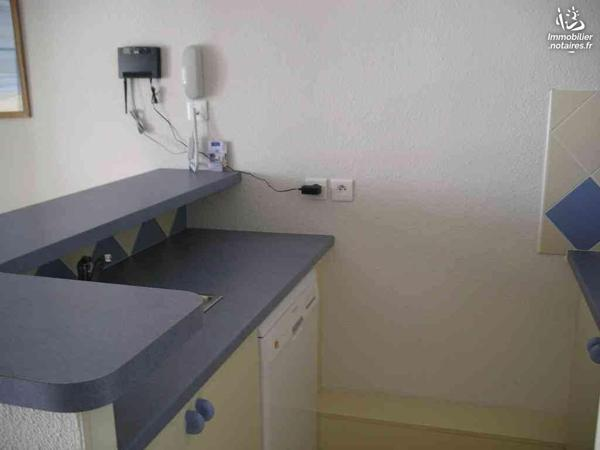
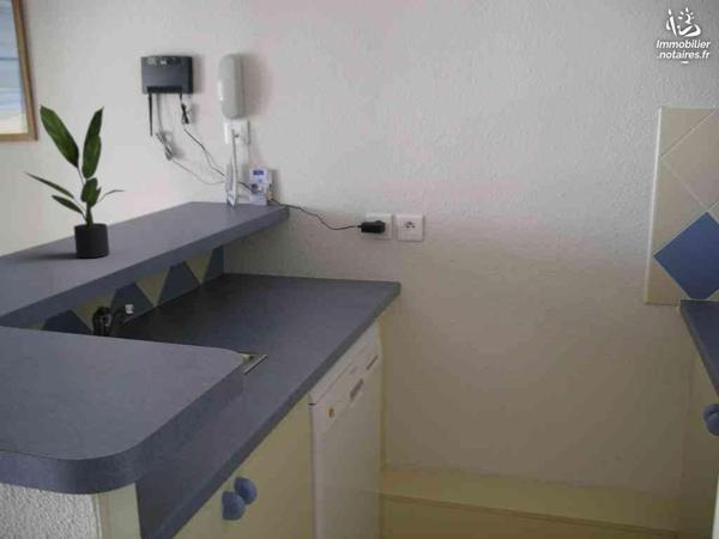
+ potted plant (80, 177)
